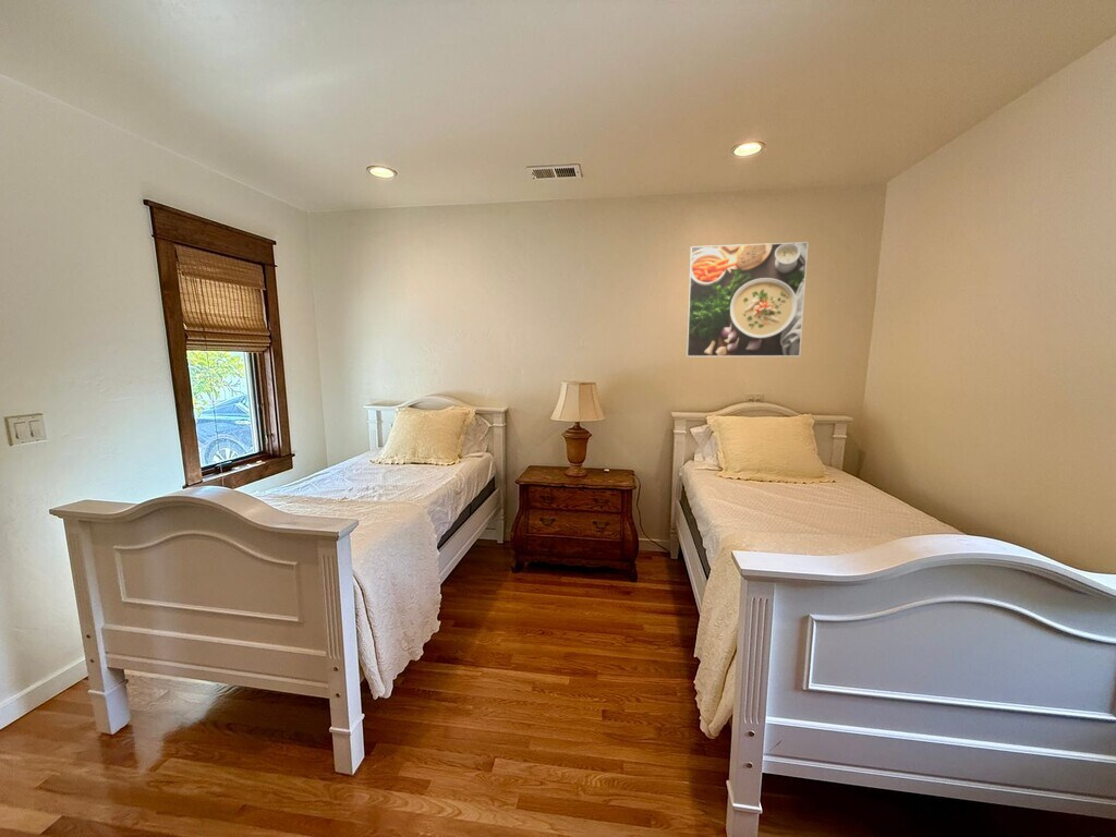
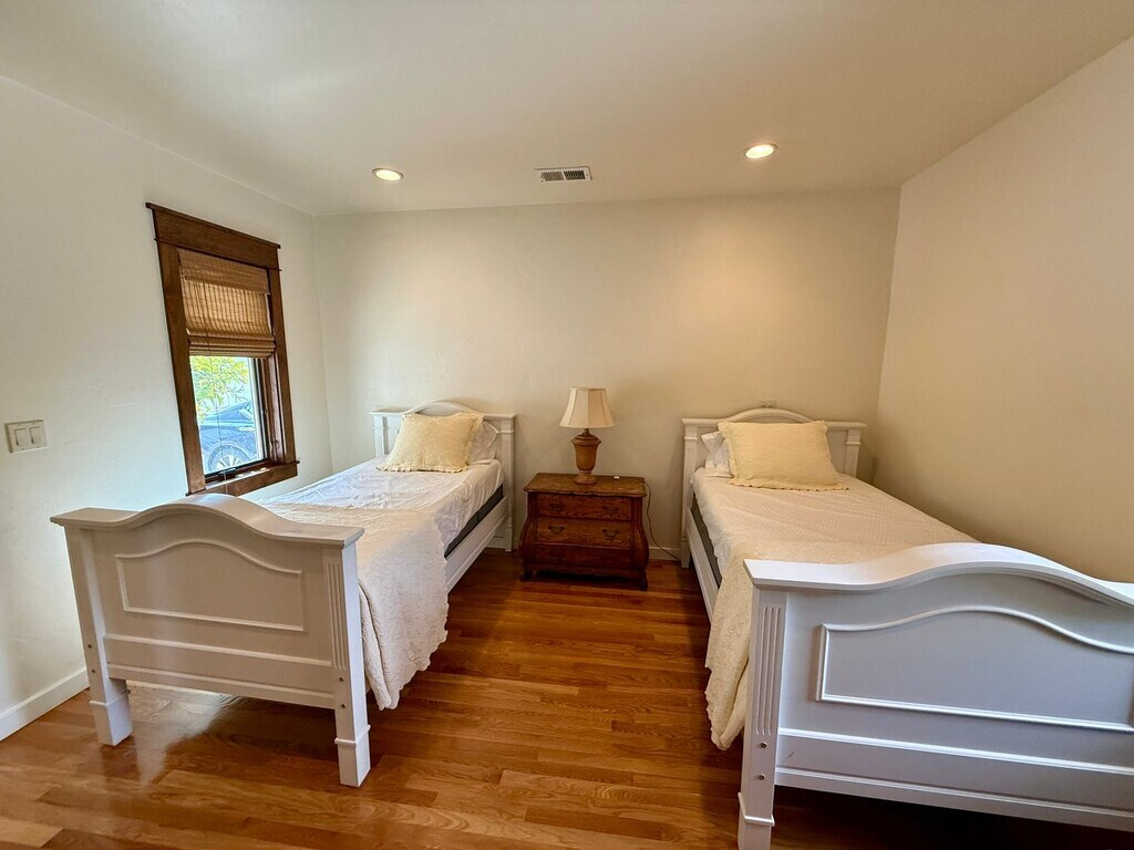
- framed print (744, 301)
